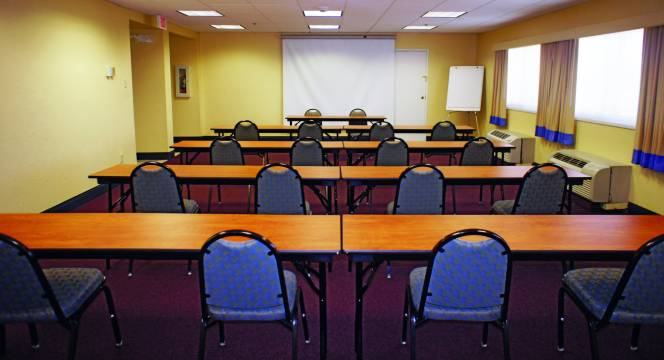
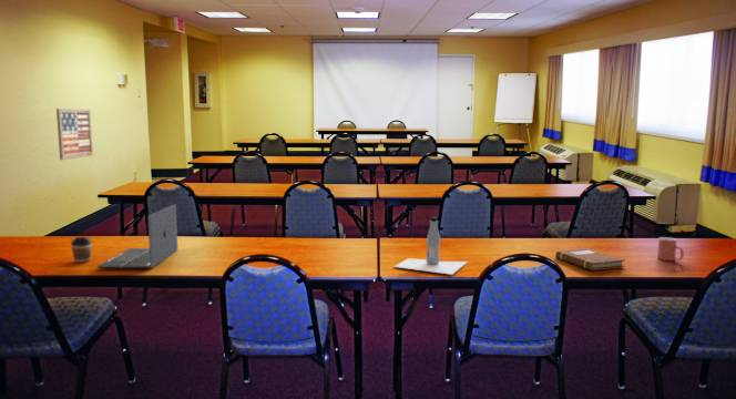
+ coffee cup (81, 248)
+ notebook (587, 258)
+ laptop (149, 234)
+ mug (671, 249)
+ bottle (433, 241)
+ wall art (75, 133)
